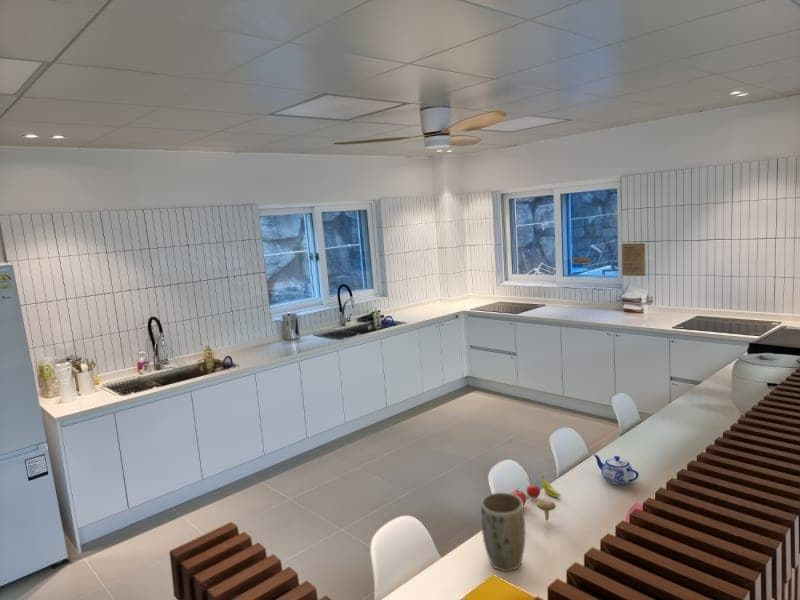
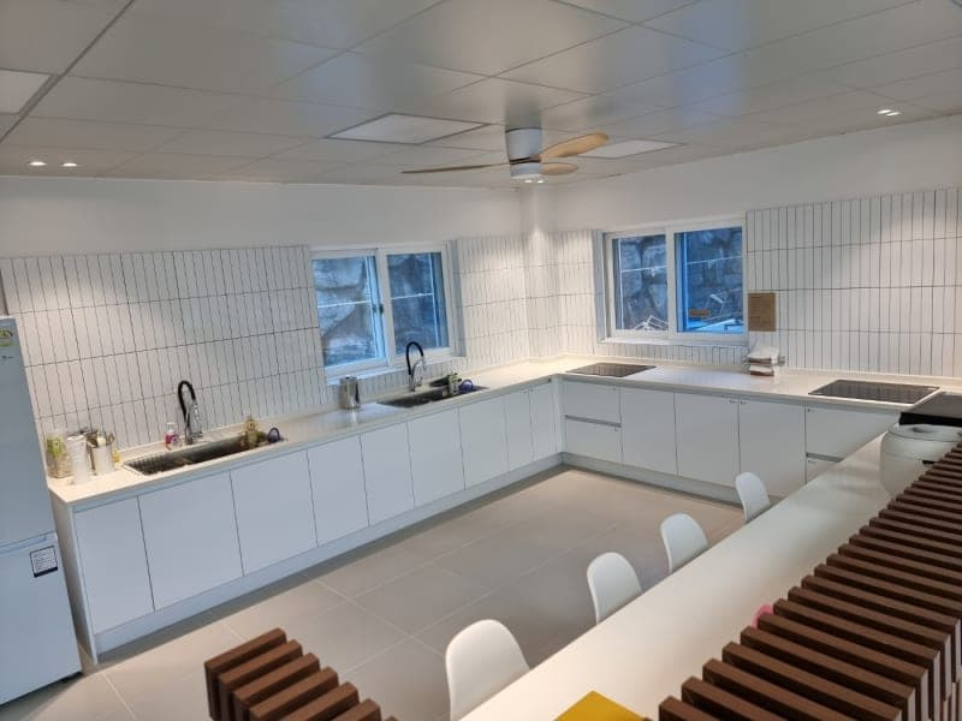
- teapot (615, 467)
- plant pot (503, 532)
- fruit (537, 502)
